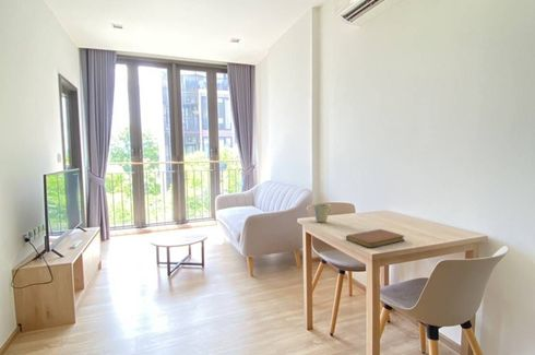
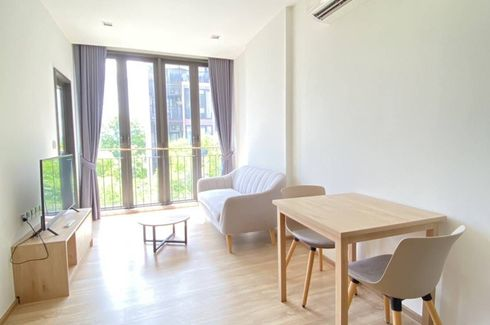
- notebook (374, 237)
- cup (321, 213)
